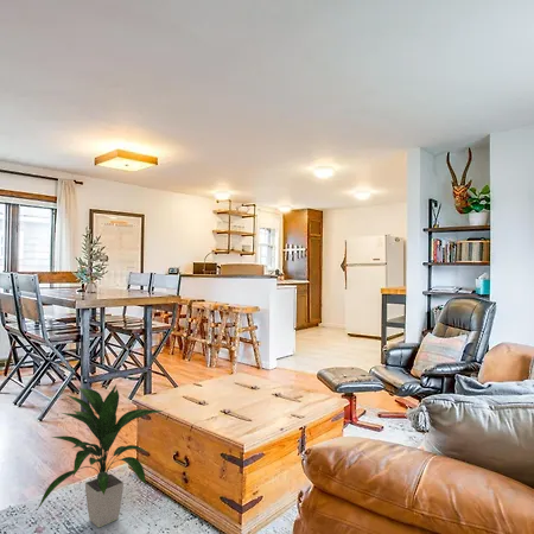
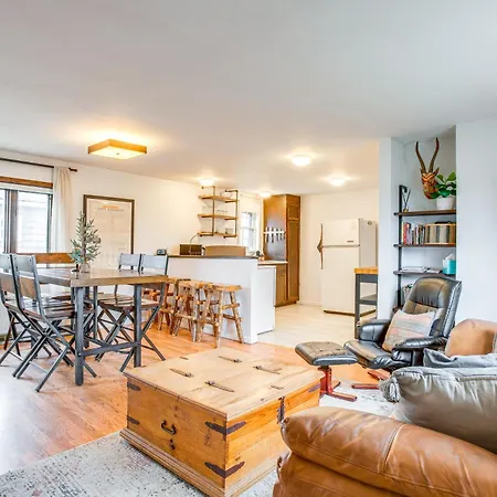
- indoor plant (98, 450)
